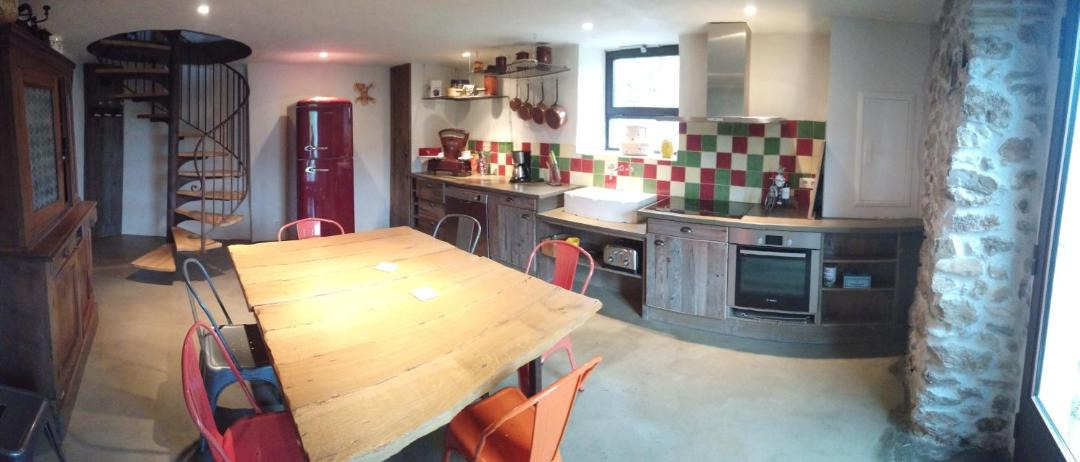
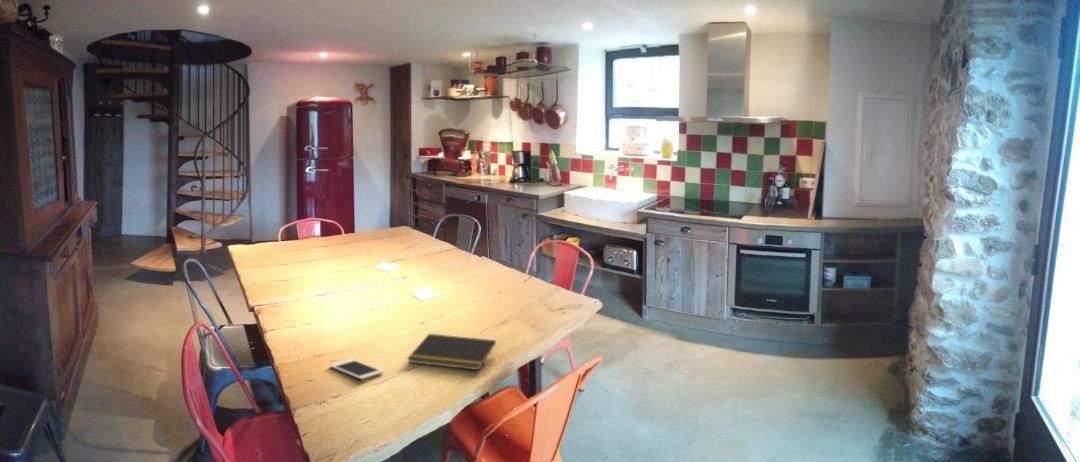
+ notepad (452, 351)
+ cell phone (356, 368)
